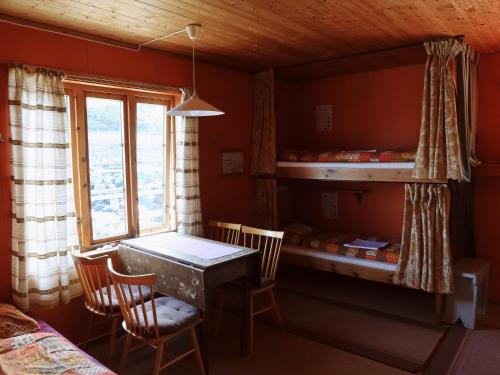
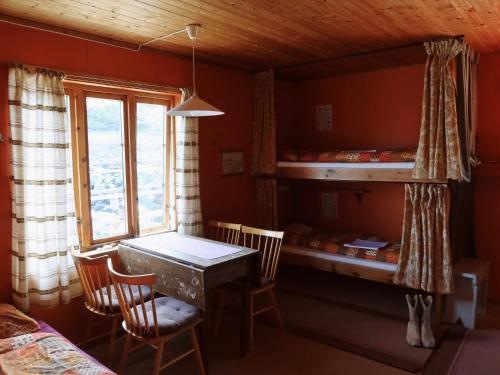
+ boots (420, 318)
